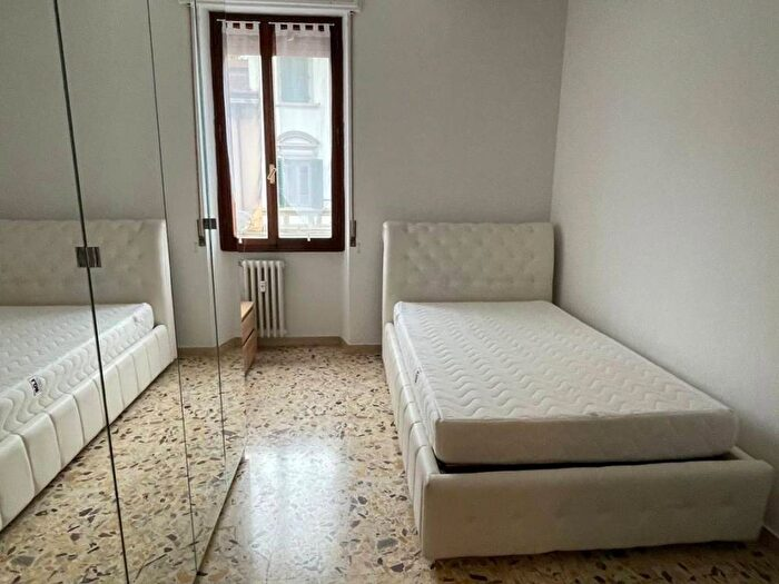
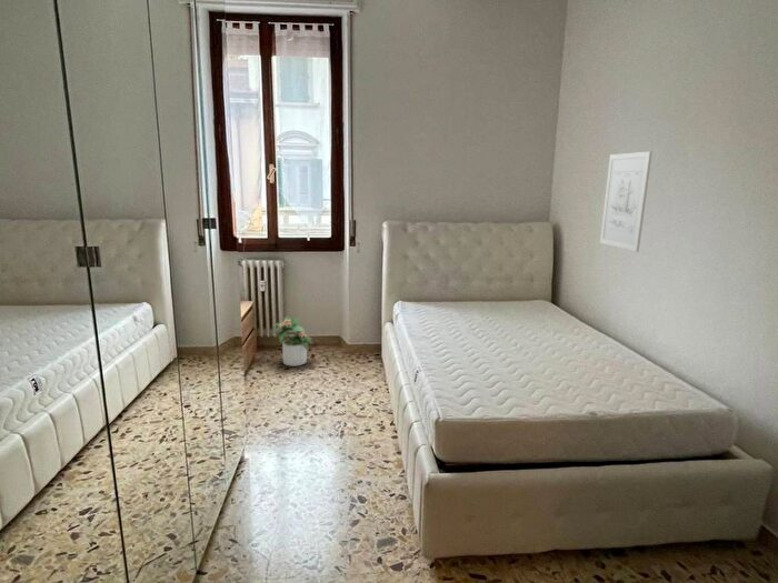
+ potted plant (290, 341)
+ wall art (624, 201)
